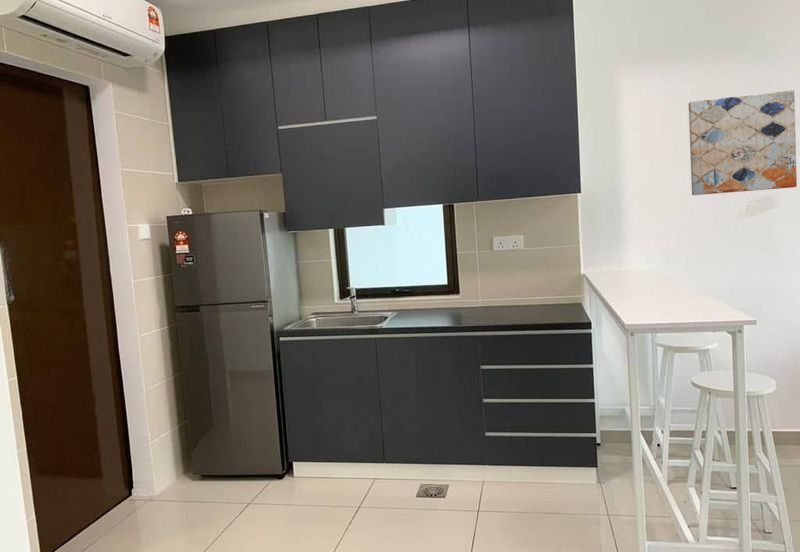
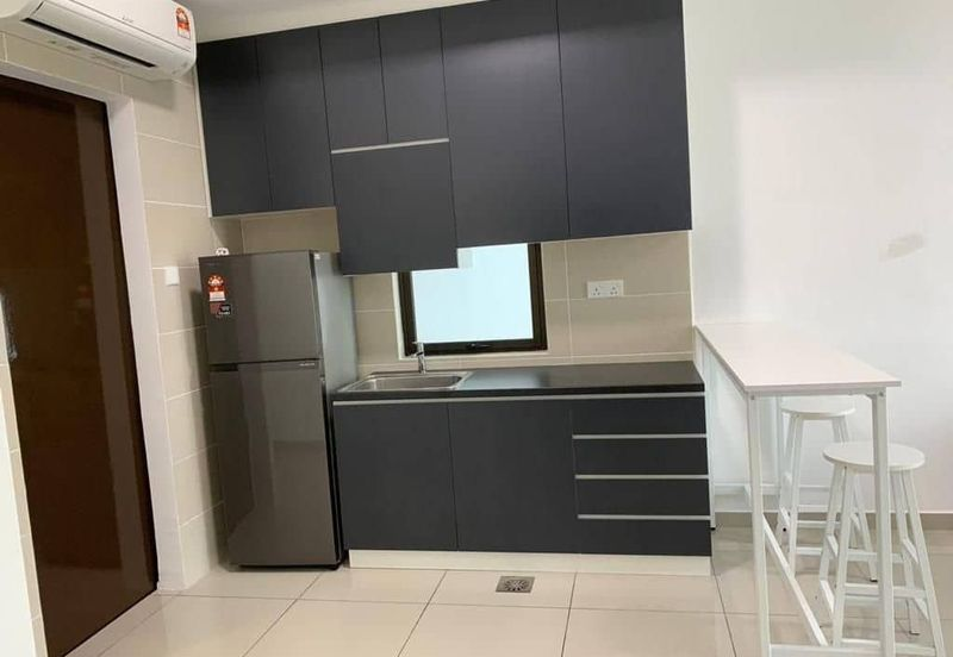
- wall art (741, 144)
